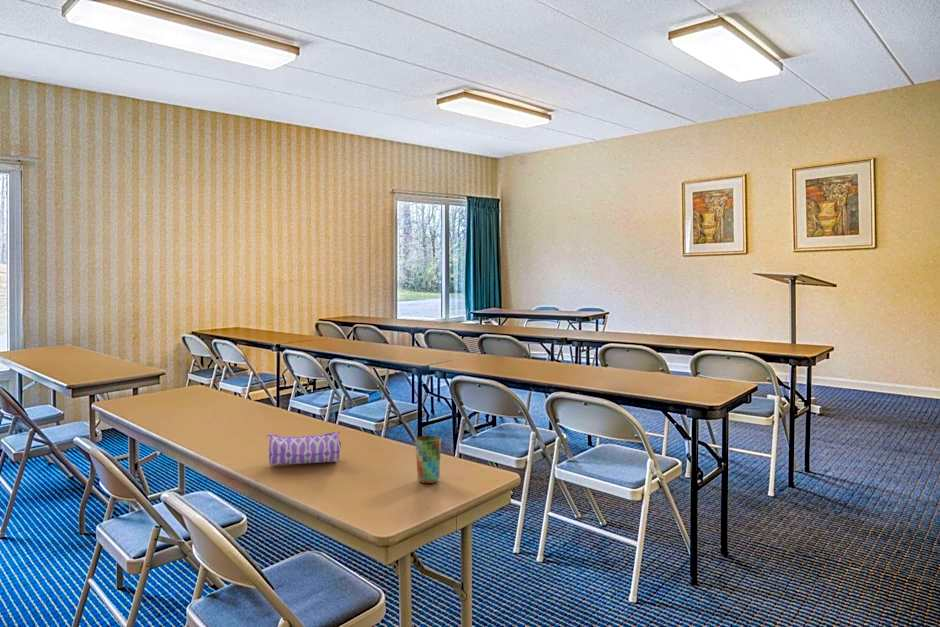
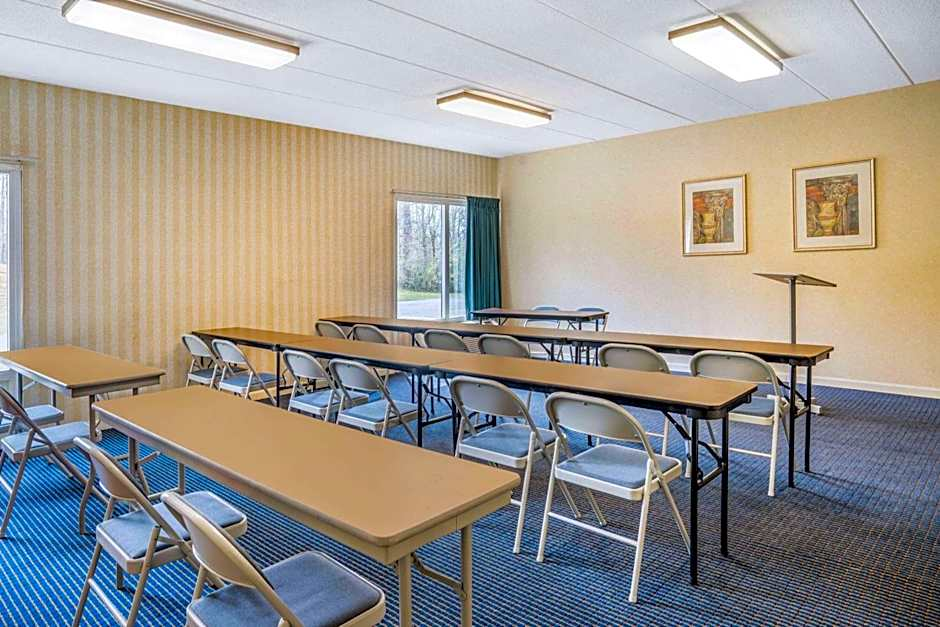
- cup (428, 459)
- pencil case (305, 447)
